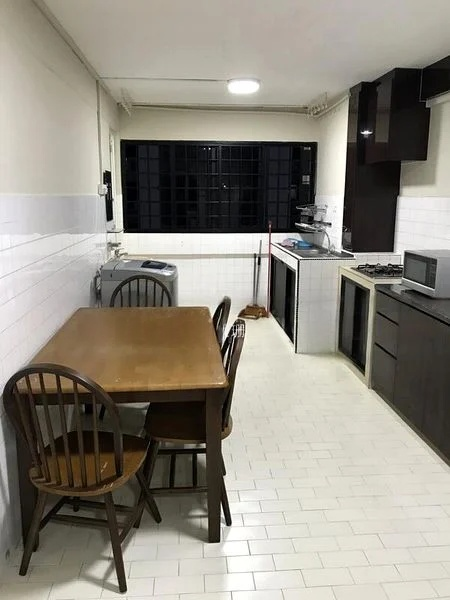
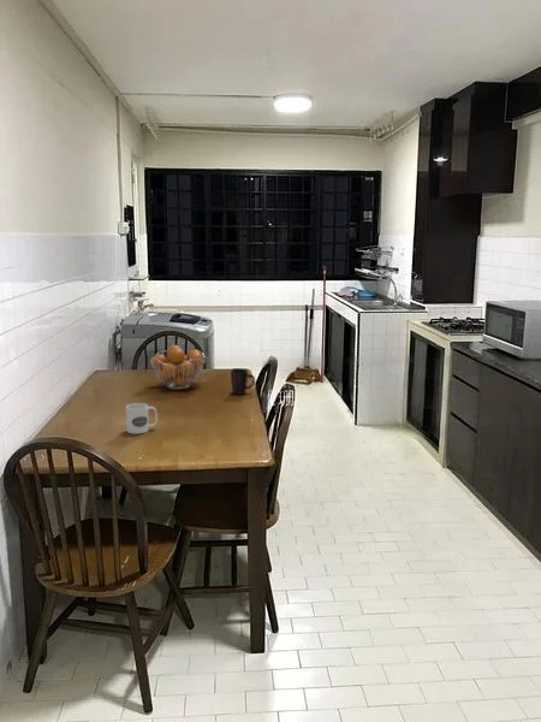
+ mug (142, 418)
+ fruit basket (178, 366)
+ mug (242, 381)
